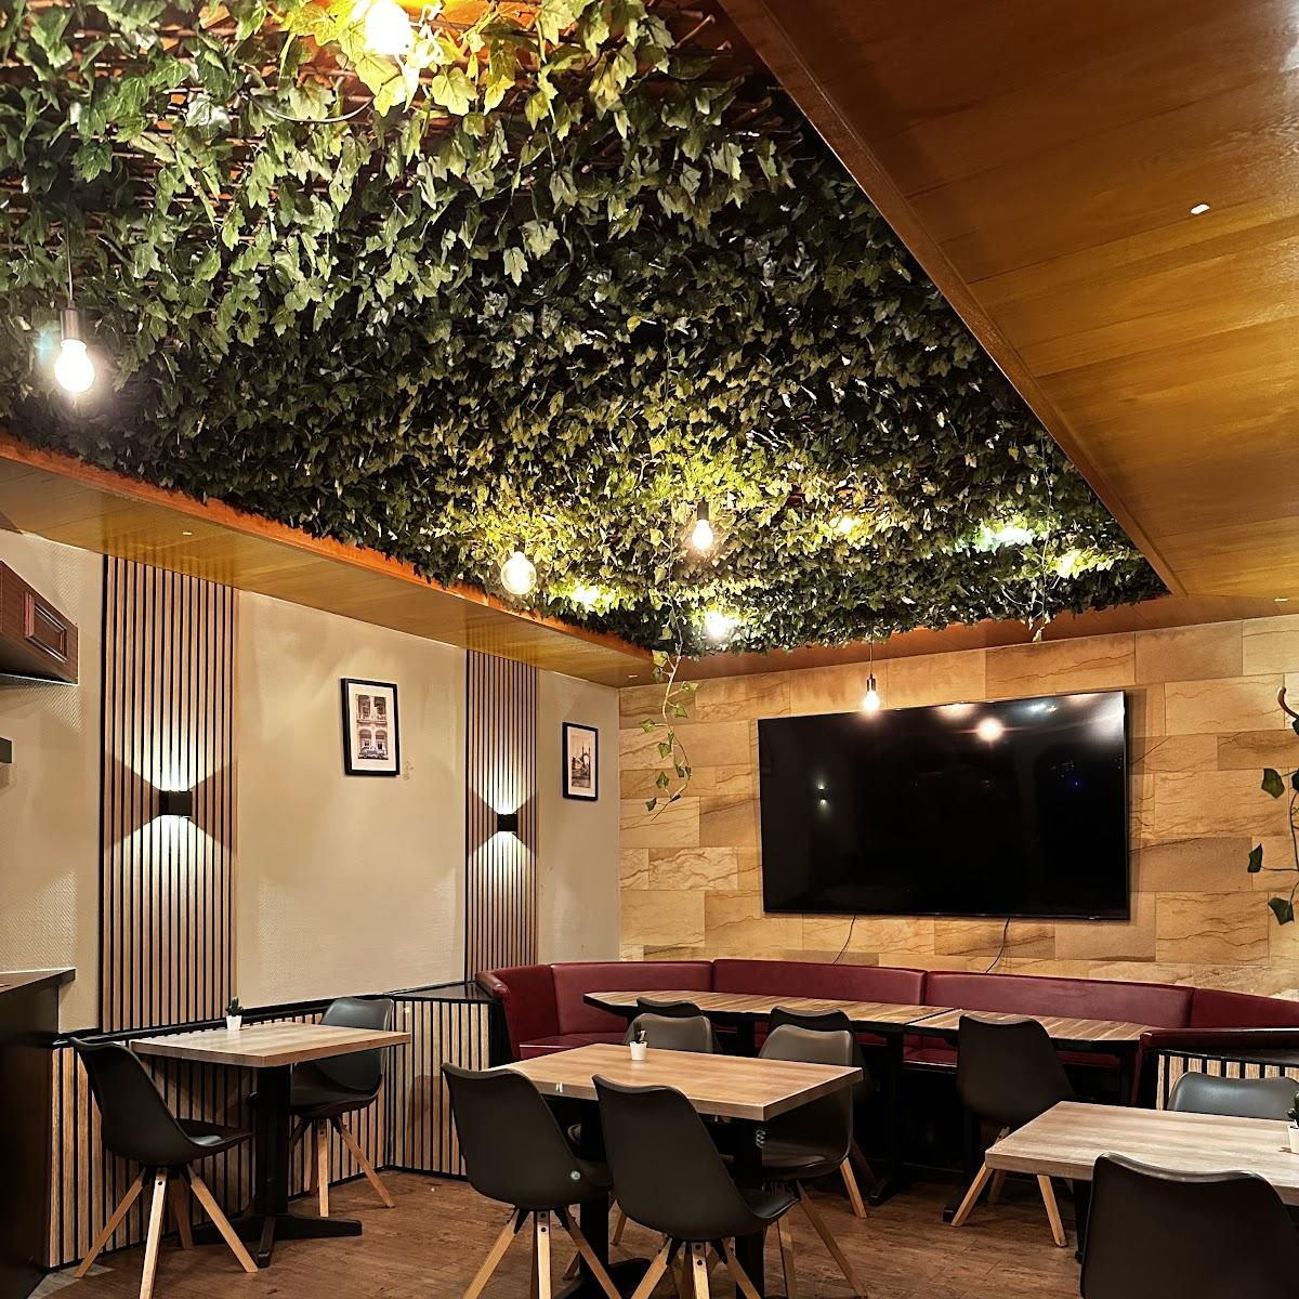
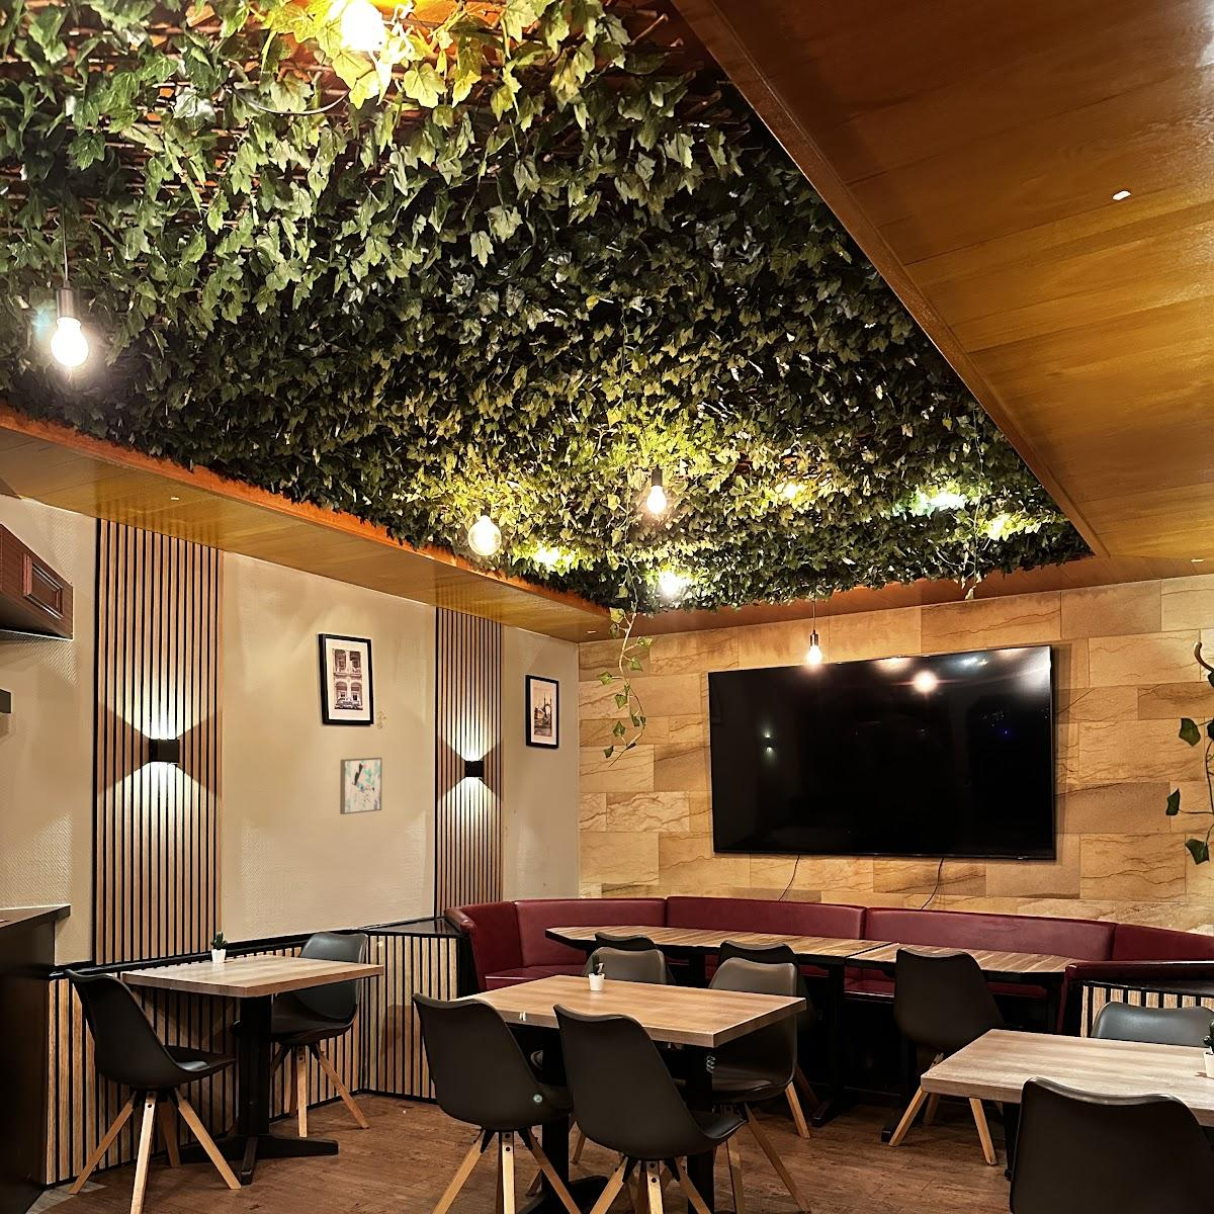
+ wall art (361, 785)
